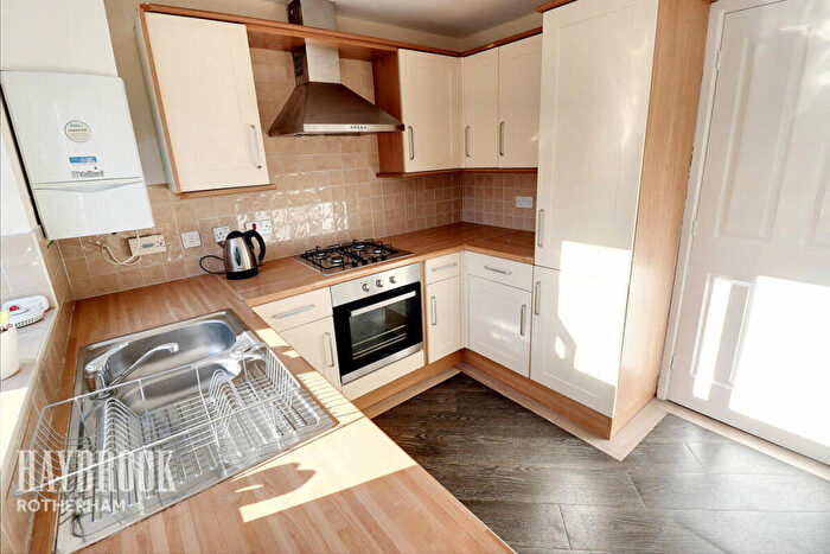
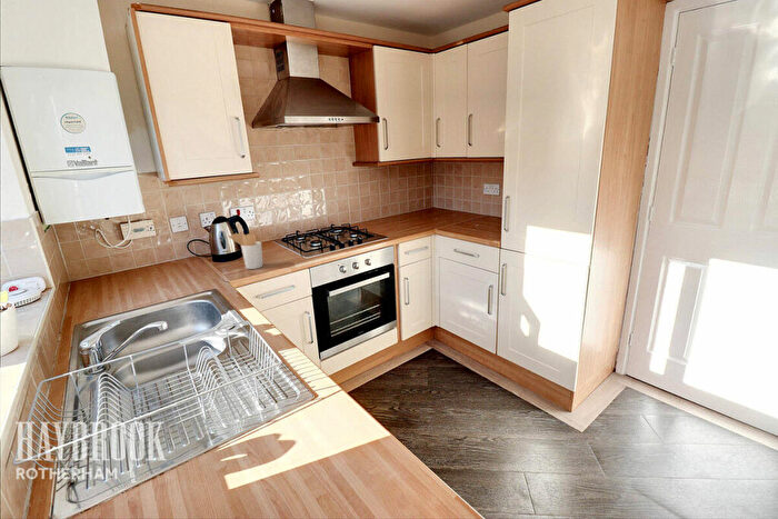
+ utensil holder (247, 249)
